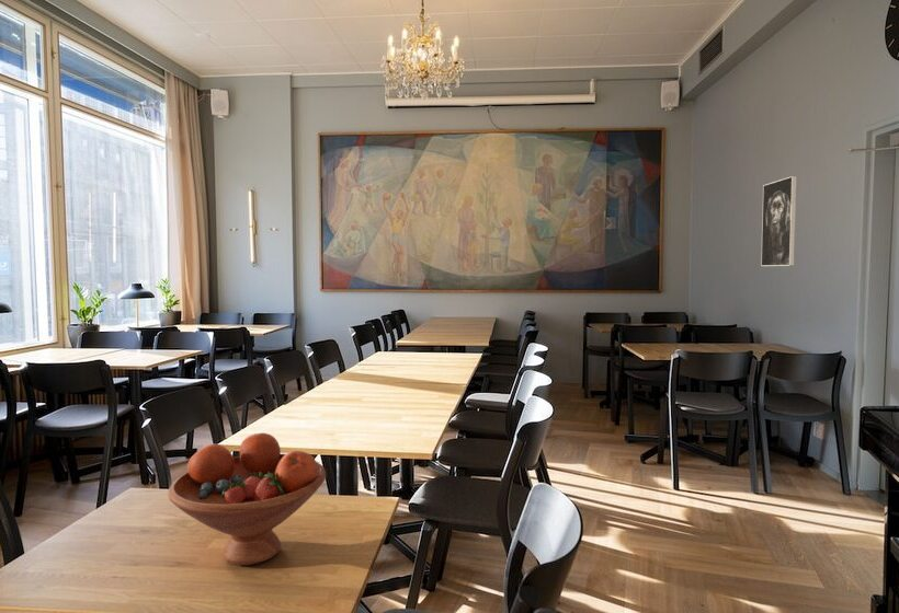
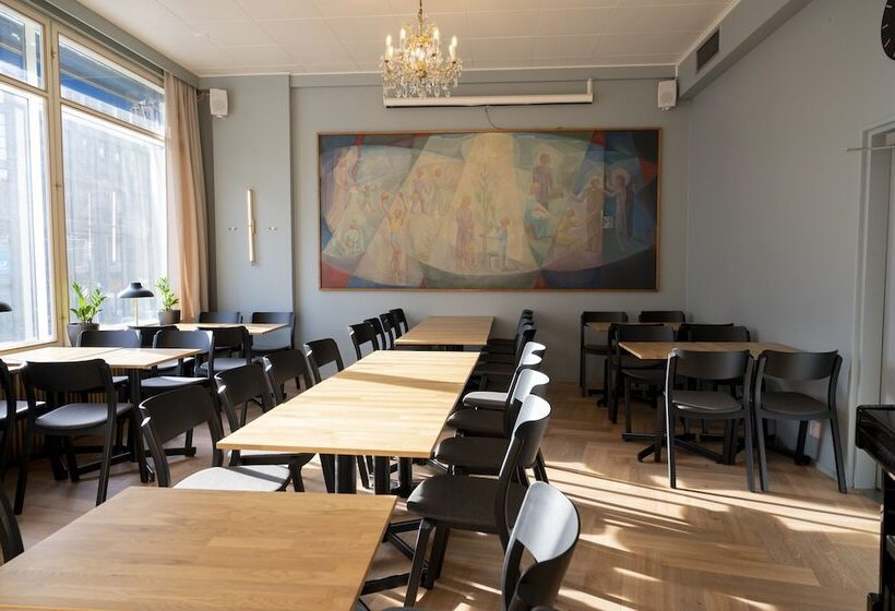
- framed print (777, 223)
- fruit bowl (251, 500)
